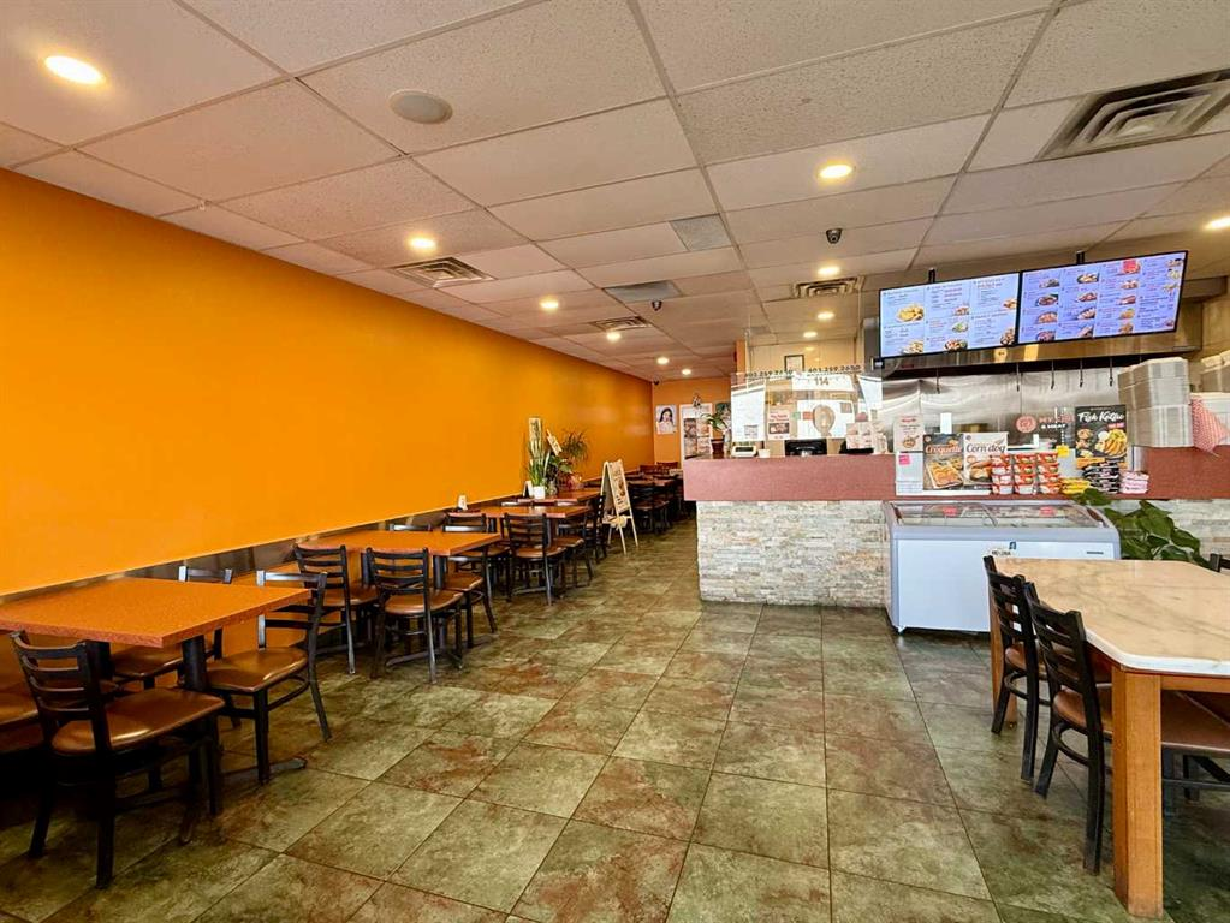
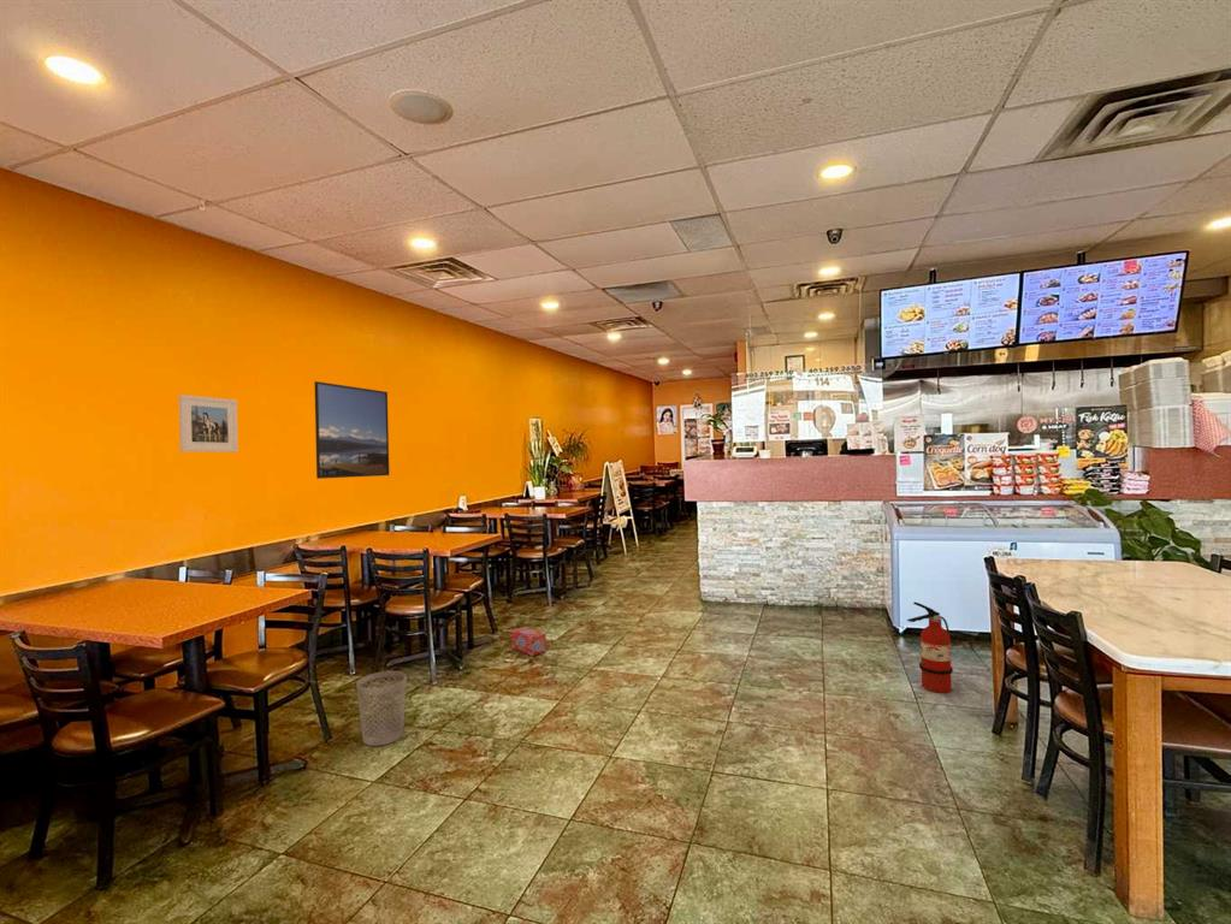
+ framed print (354, 432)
+ box (528, 640)
+ fire extinguisher (929, 645)
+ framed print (209, 424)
+ wastebasket (381, 707)
